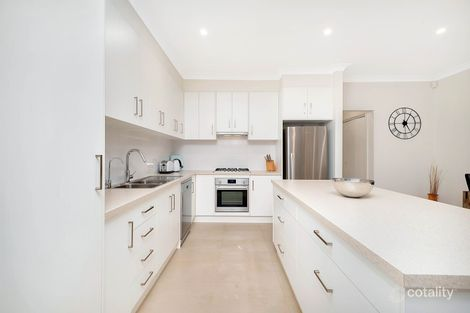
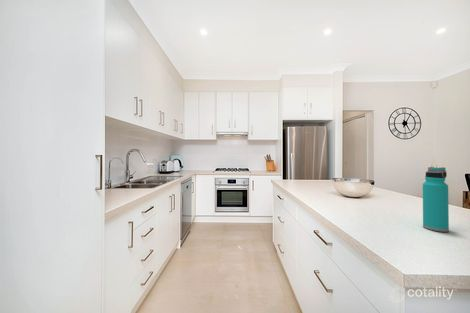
+ water bottle (435, 197)
